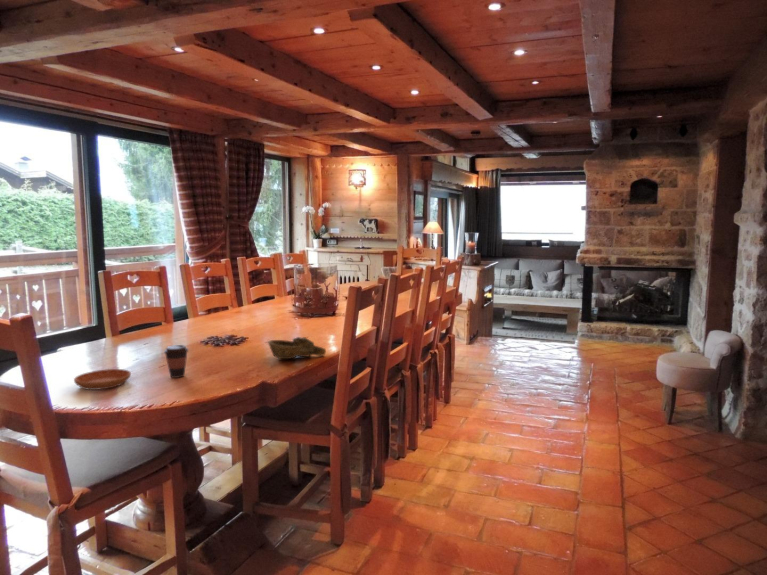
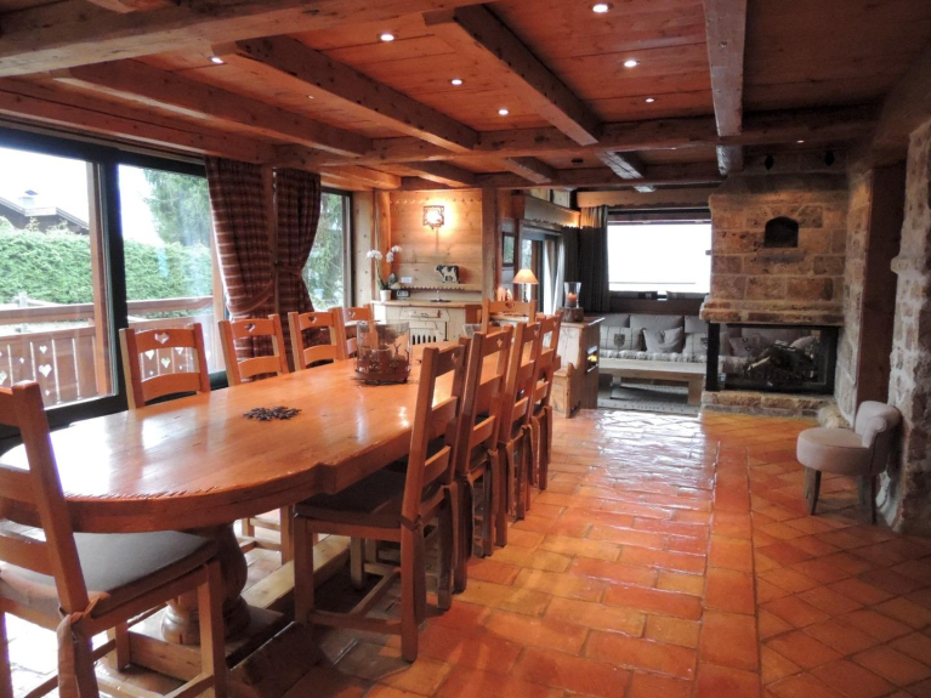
- coffee cup (176, 361)
- saucer (103, 379)
- decorative bowl (297, 347)
